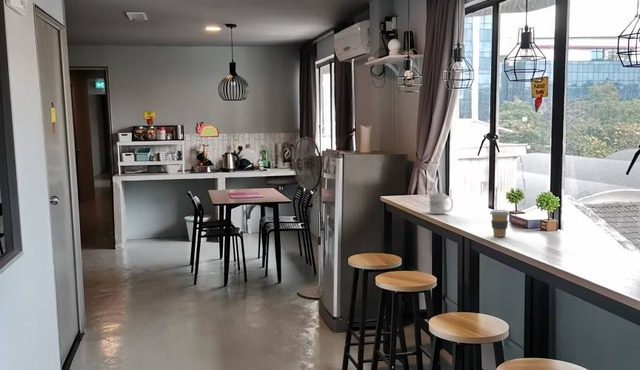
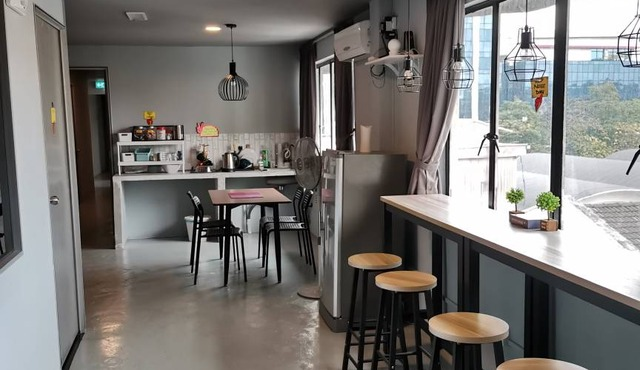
- mug (440, 203)
- coffee cup (499, 223)
